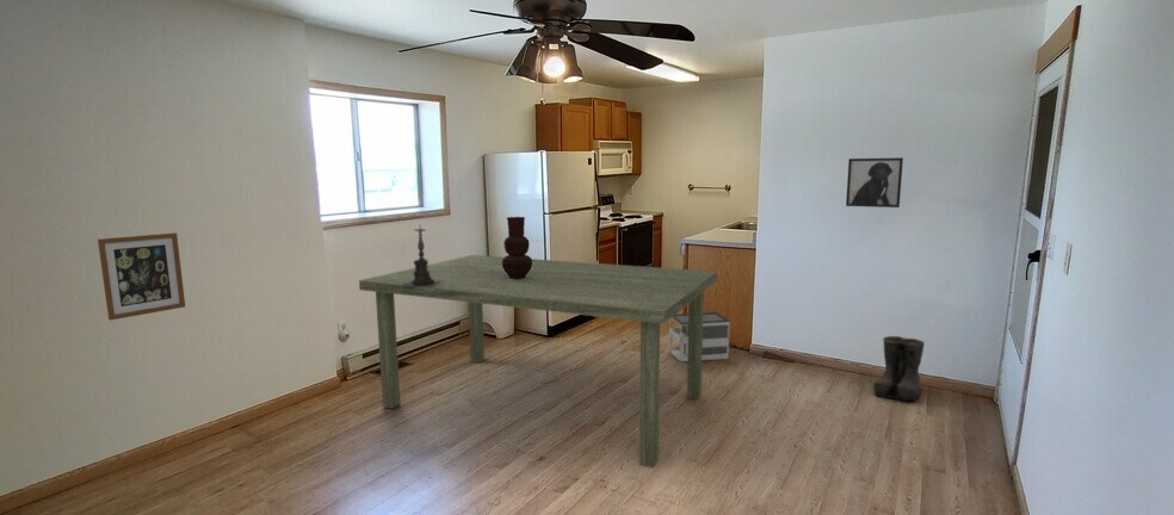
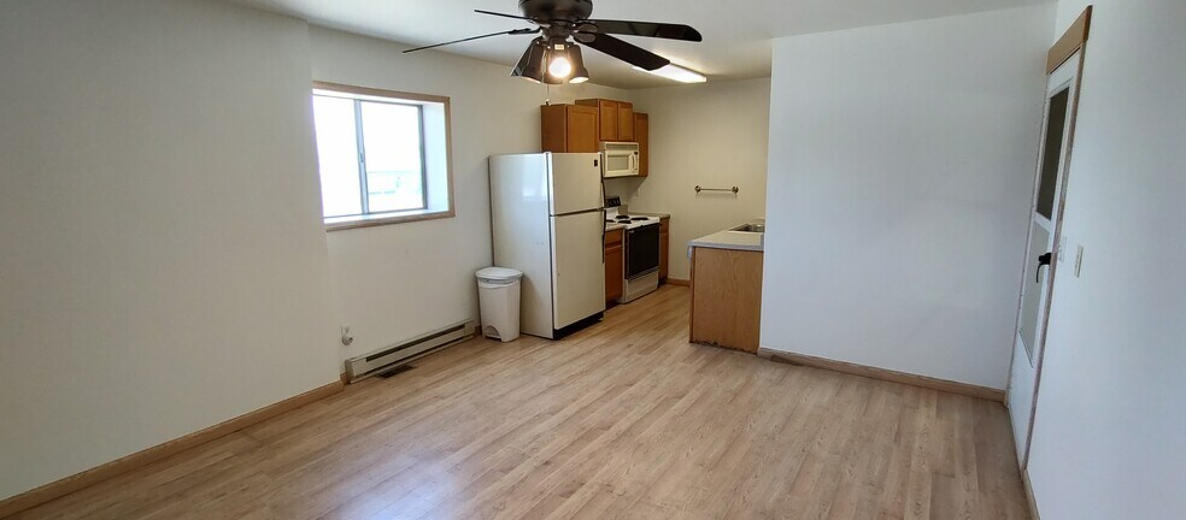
- boots (898, 366)
- dining table (545, 310)
- architectural model (703, 335)
- vase (517, 247)
- candle holder (420, 252)
- wall art (143, 274)
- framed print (873, 182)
